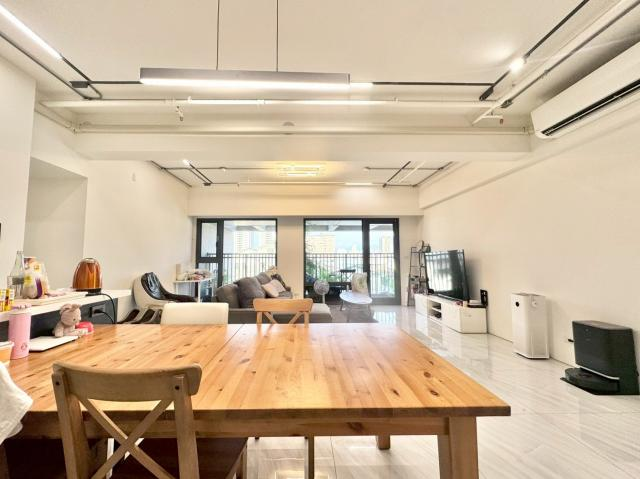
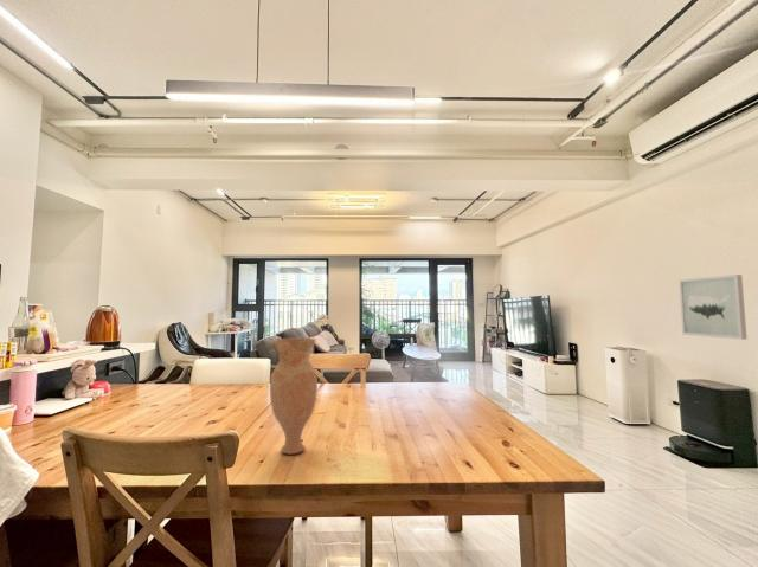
+ wall art (709, 307)
+ vase (294, 394)
